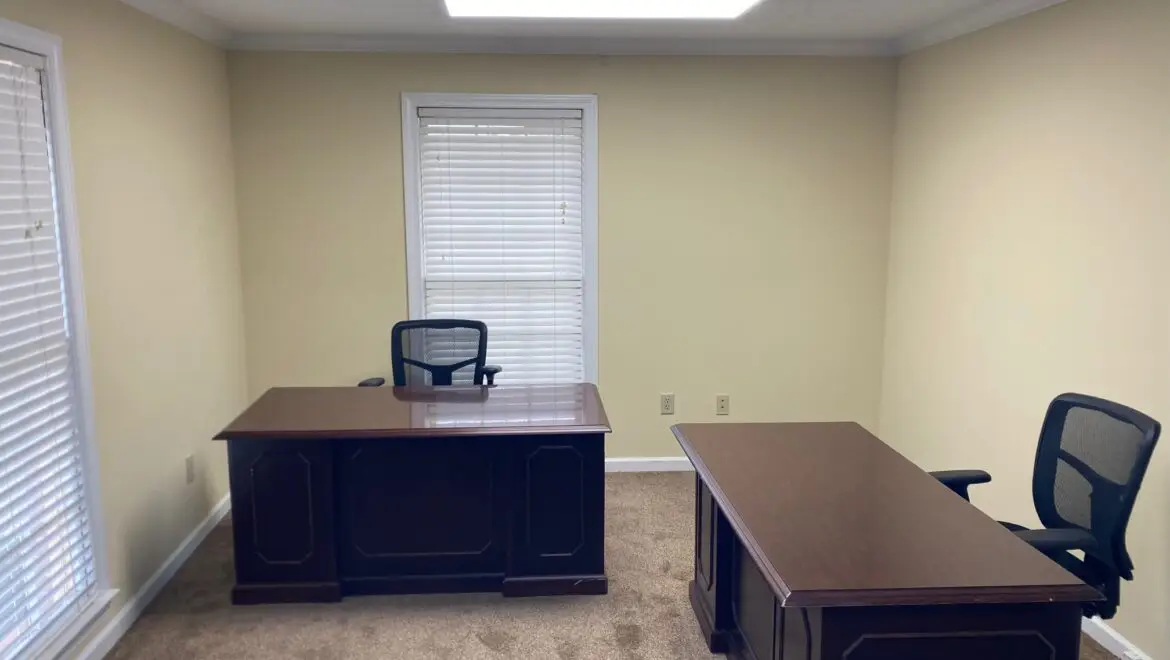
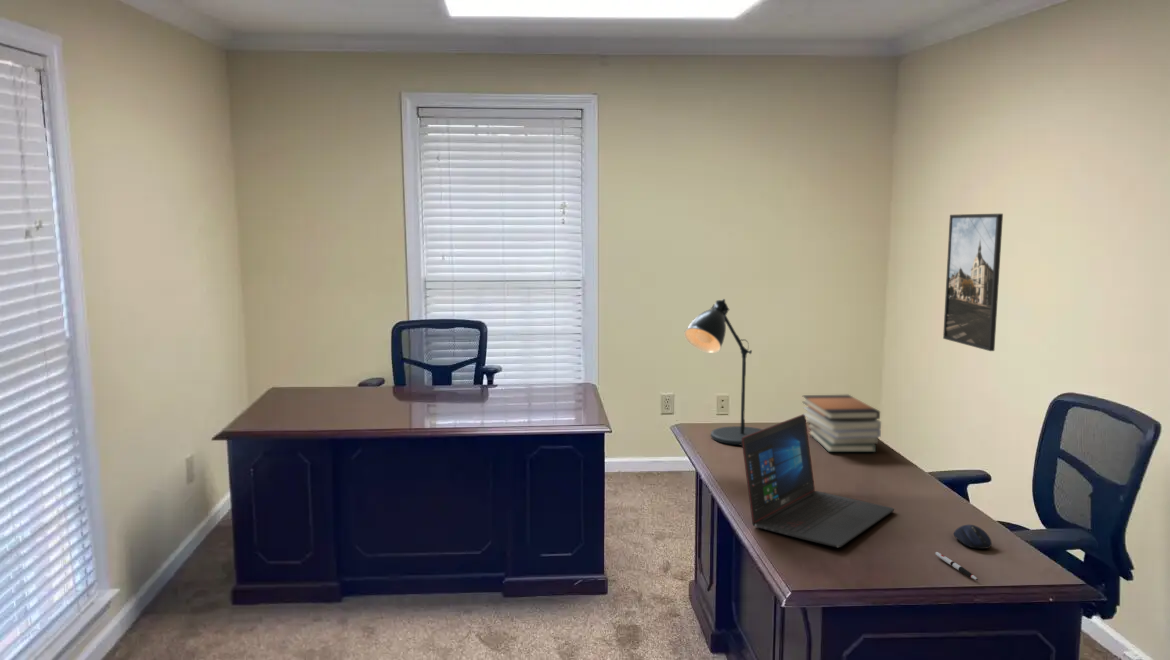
+ computer mouse (971, 534)
+ book stack (840, 422)
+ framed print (971, 280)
+ desk lamp (742, 371)
+ pen (956, 565)
+ laptop (812, 475)
